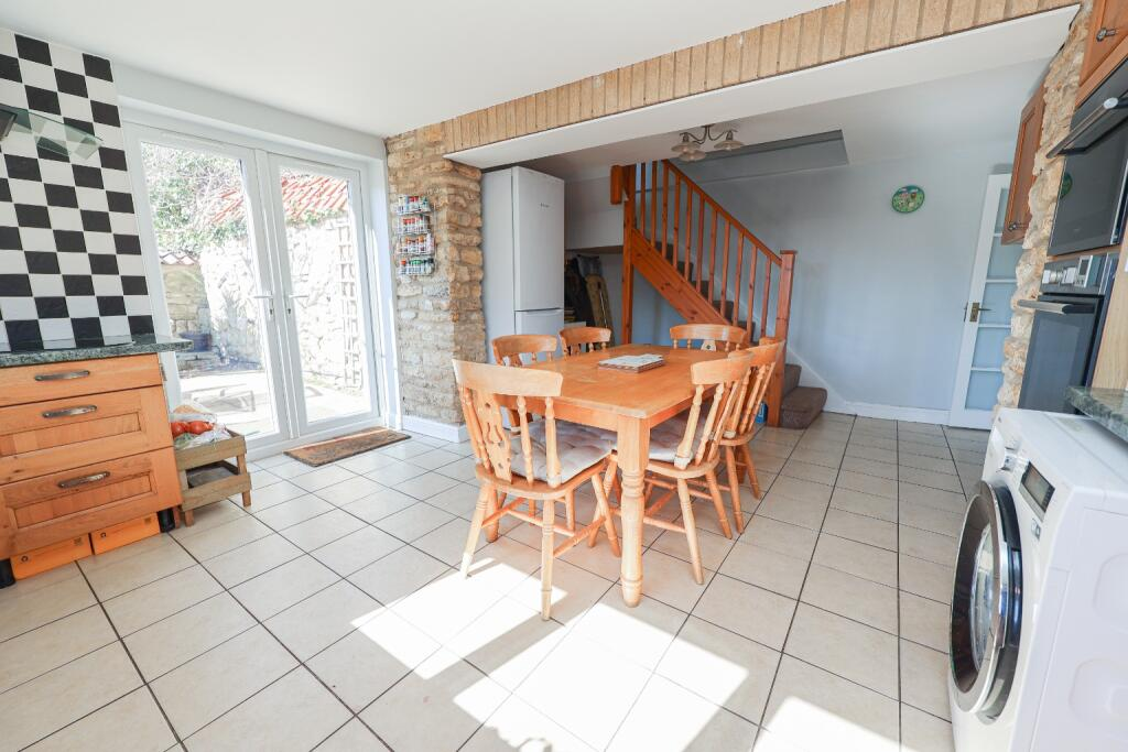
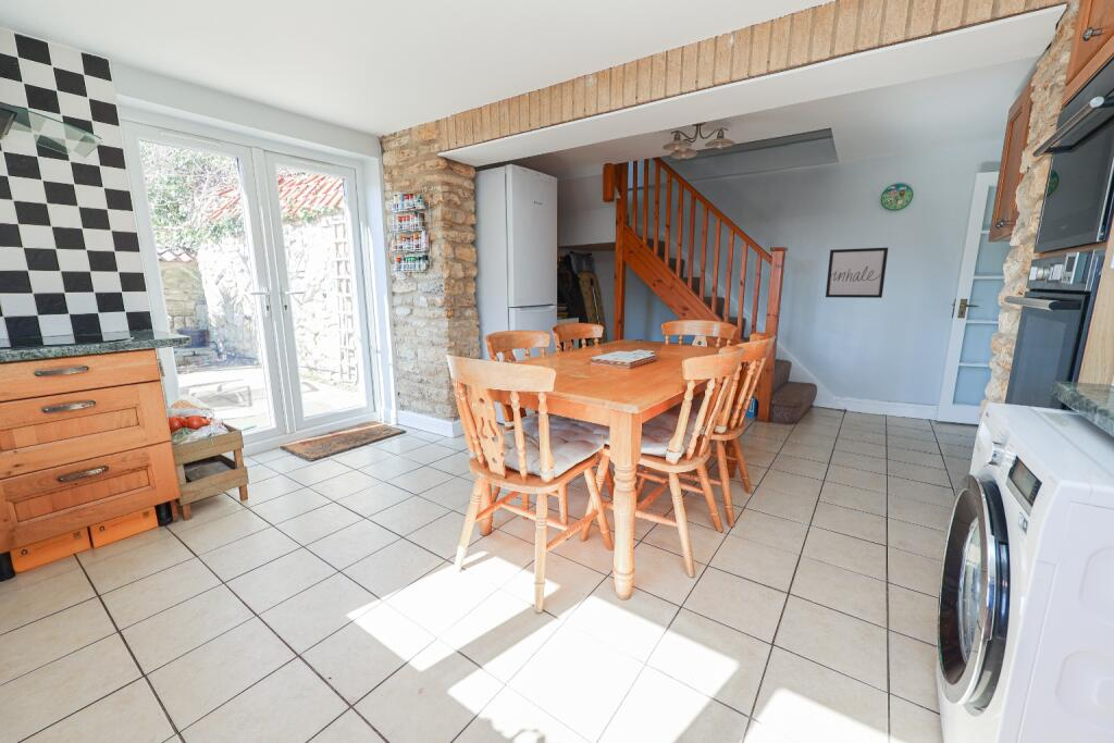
+ wall art (855, 273)
